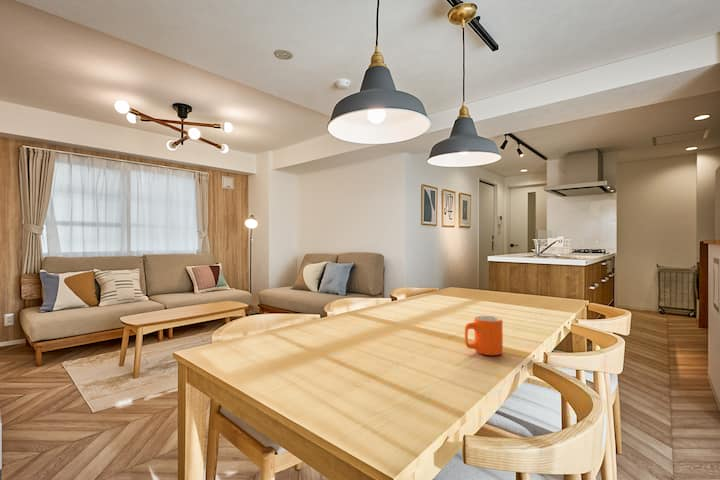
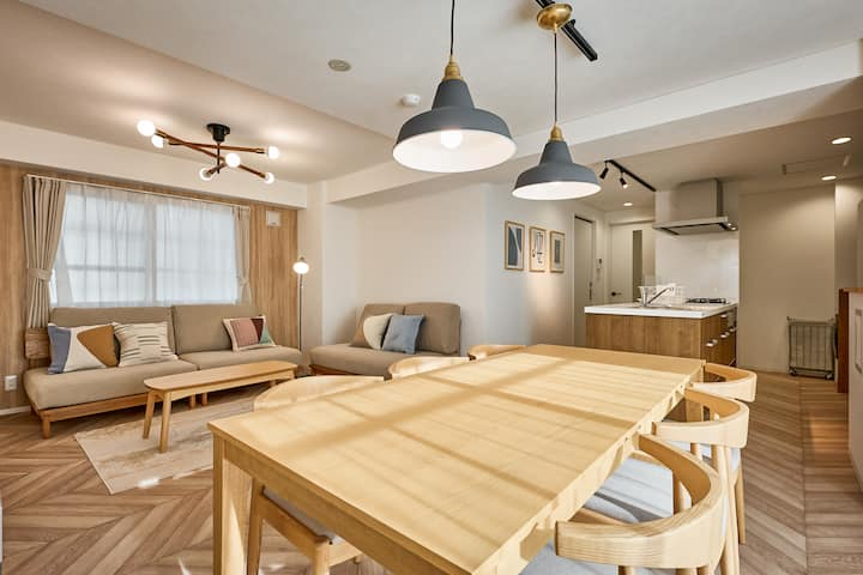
- mug (485, 336)
